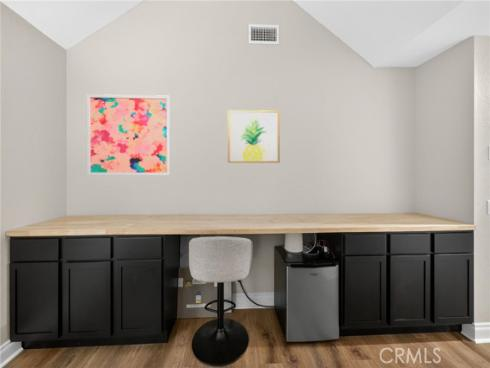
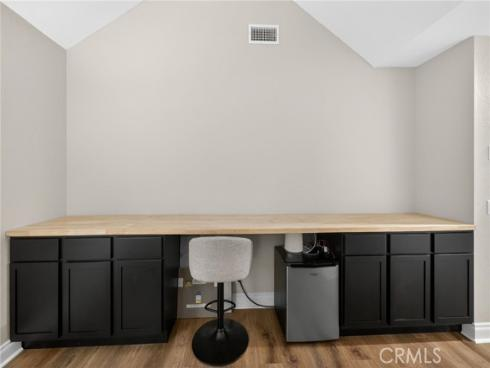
- wall art (253, 136)
- wall art (129, 135)
